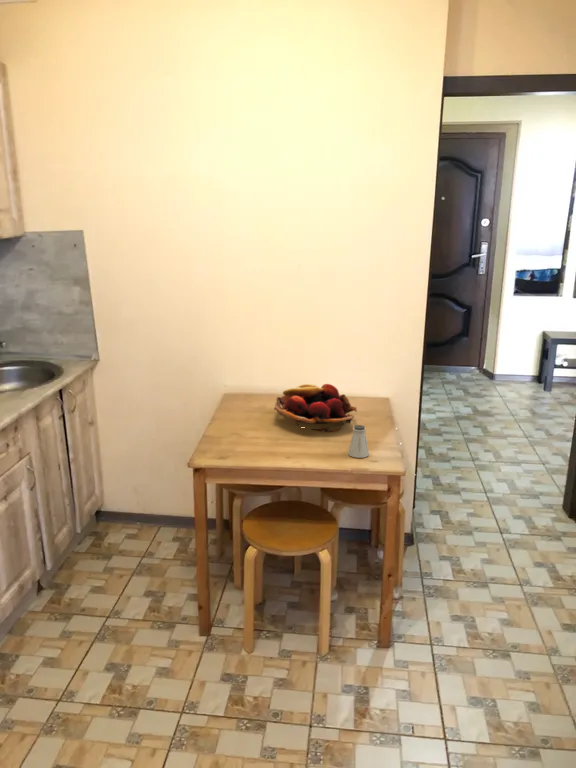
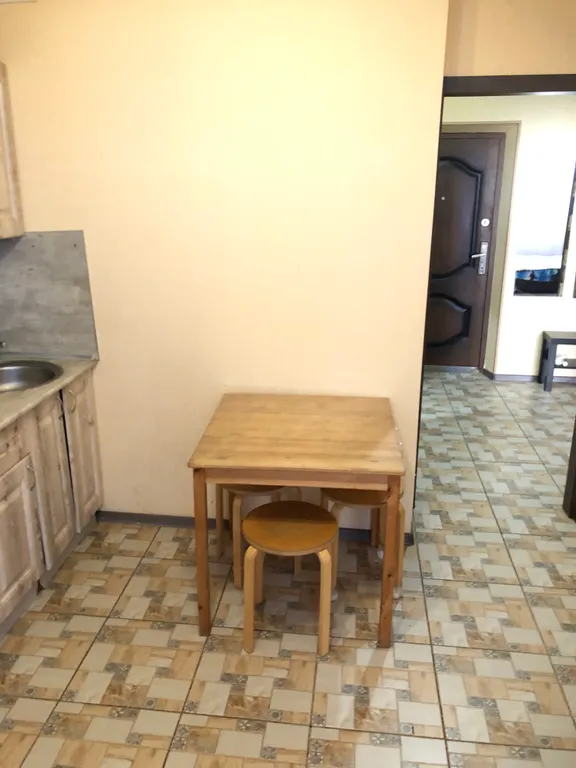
- fruit basket (314, 404)
- saltshaker (359, 440)
